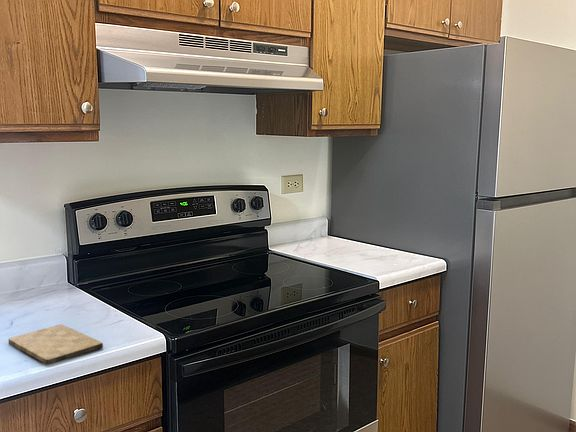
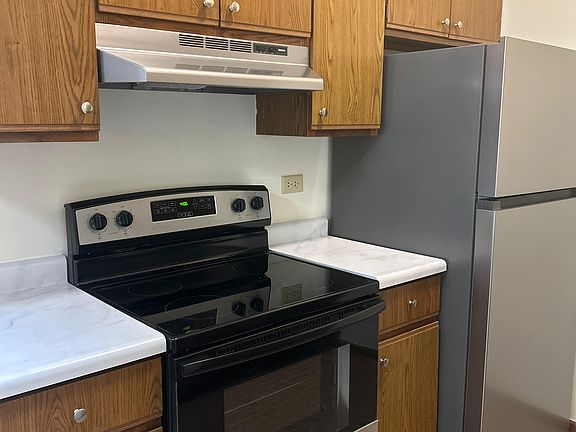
- cutting board (55, 342)
